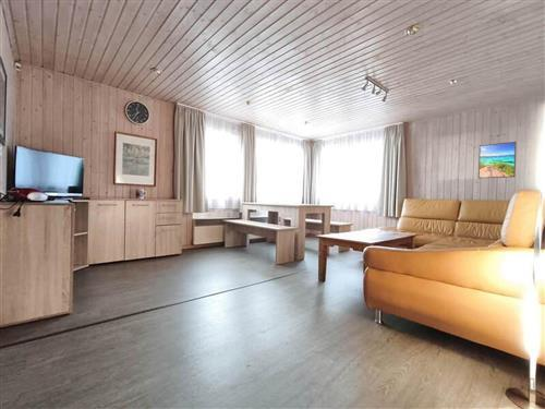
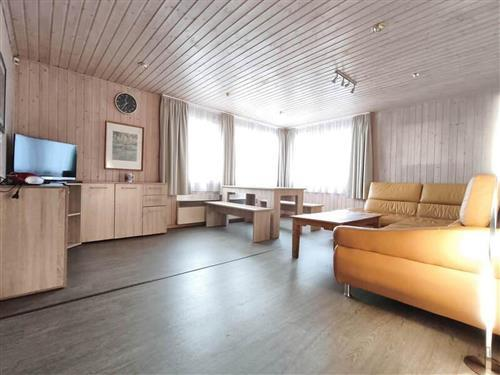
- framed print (496, 160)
